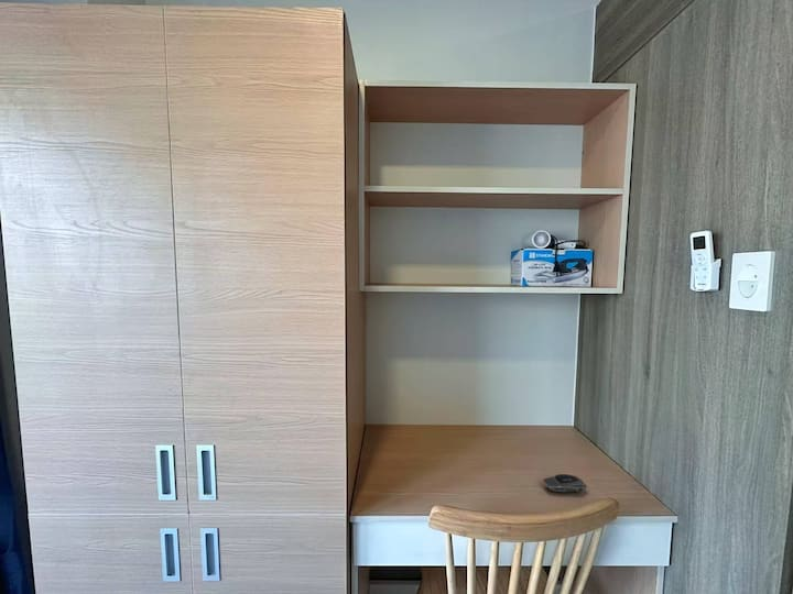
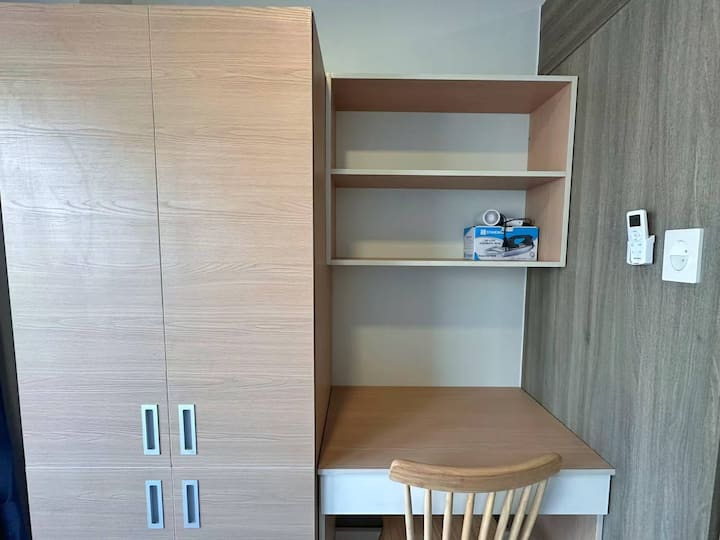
- computer mouse (564, 483)
